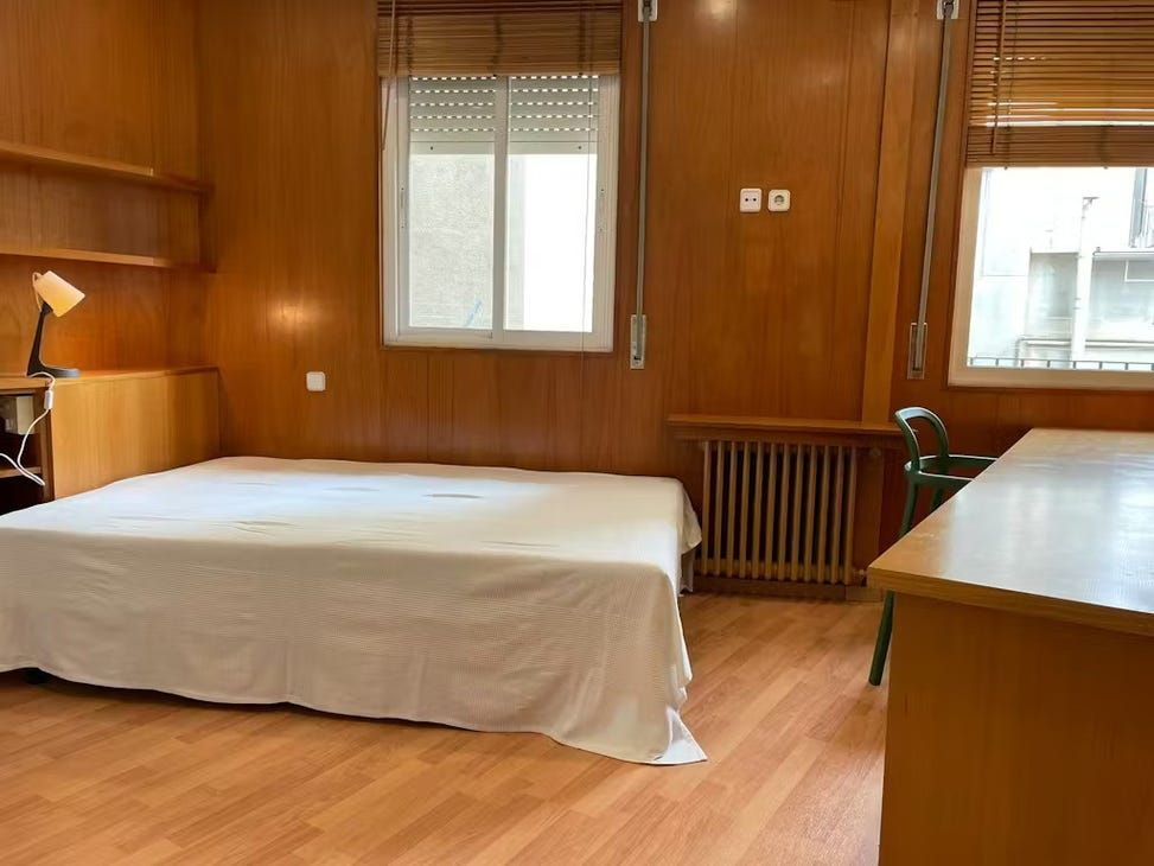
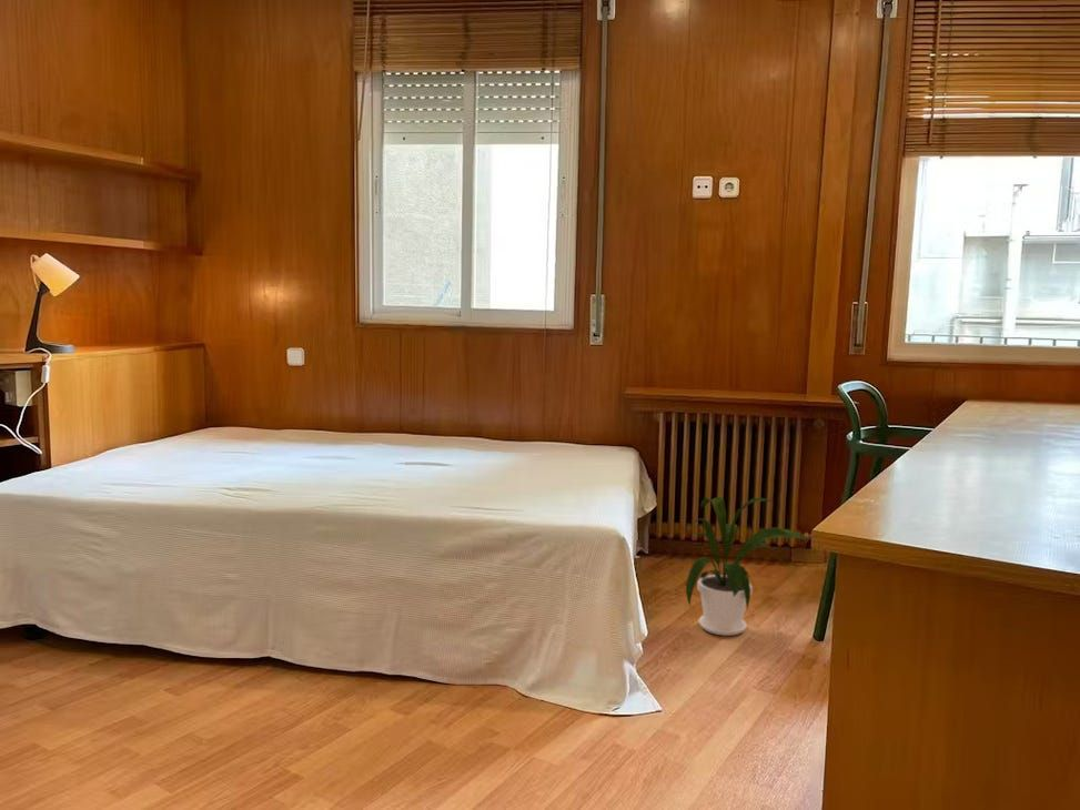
+ house plant (727, 558)
